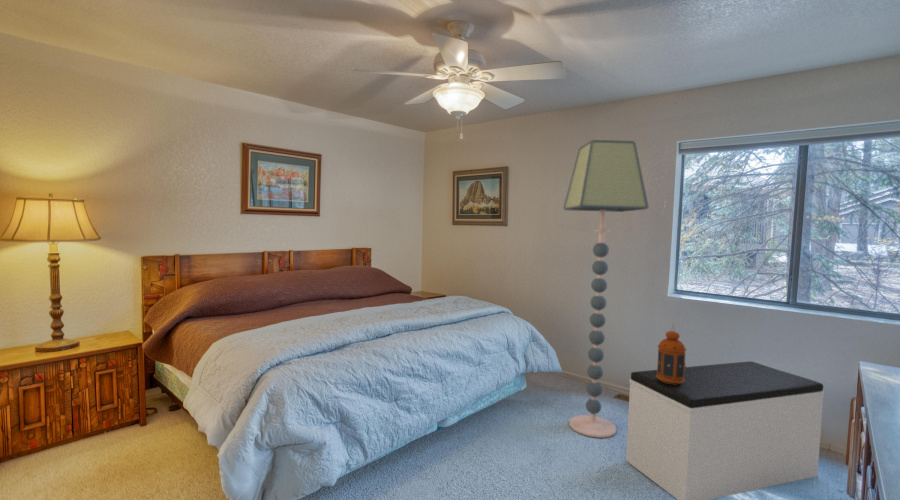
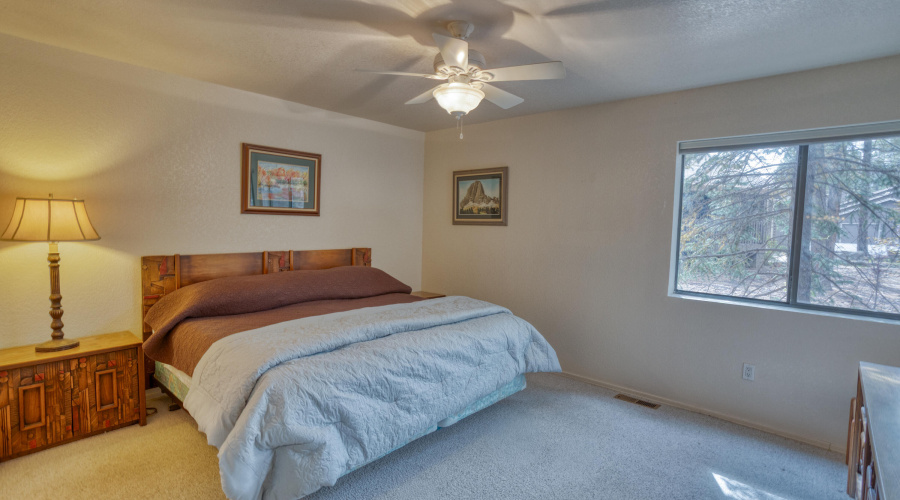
- bench (722, 422)
- floor lamp (599, 287)
- lantern (672, 352)
